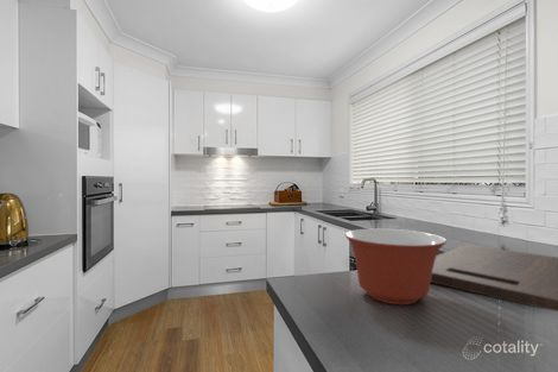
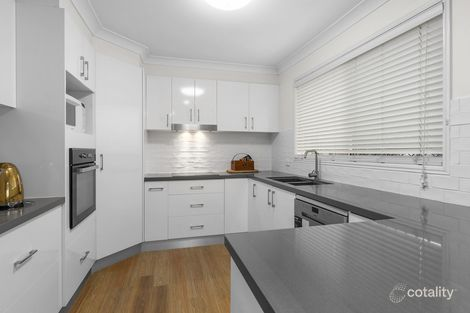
- cutting board (501, 269)
- mixing bowl (392, 265)
